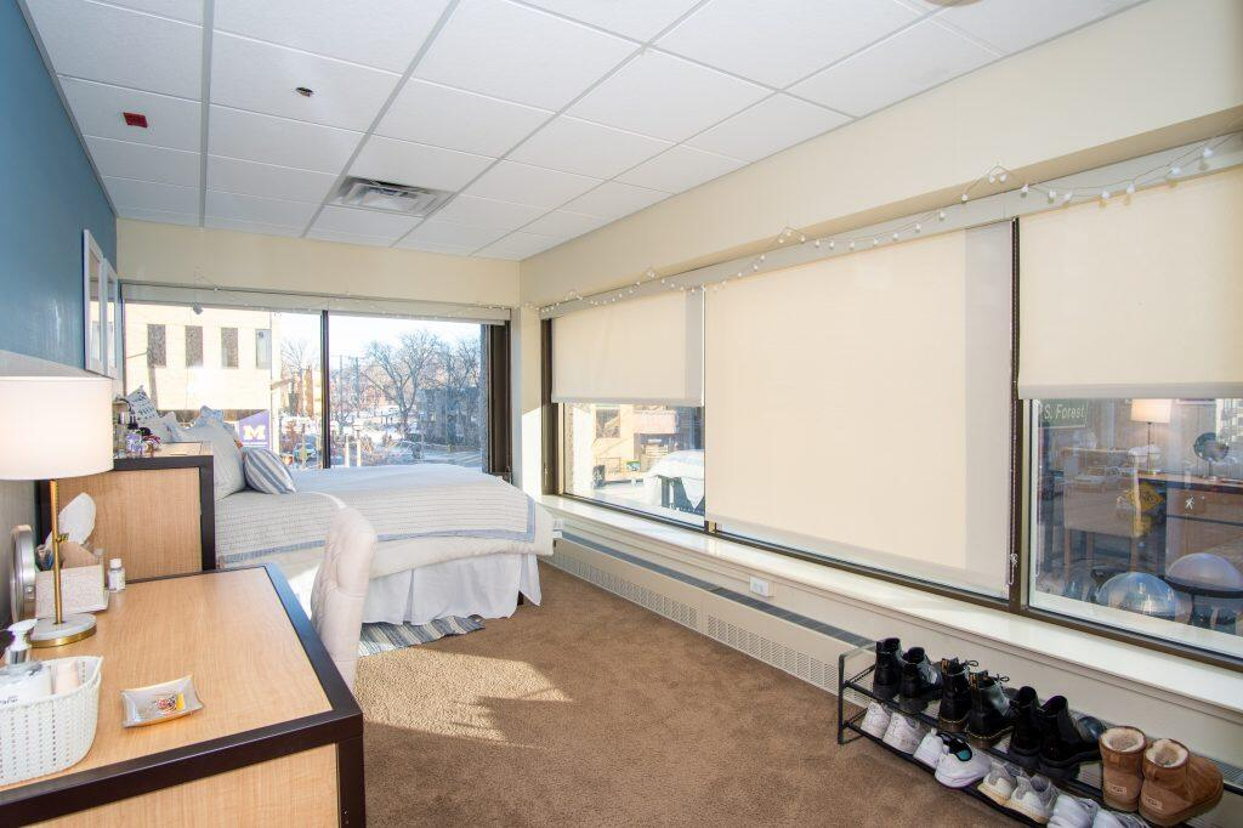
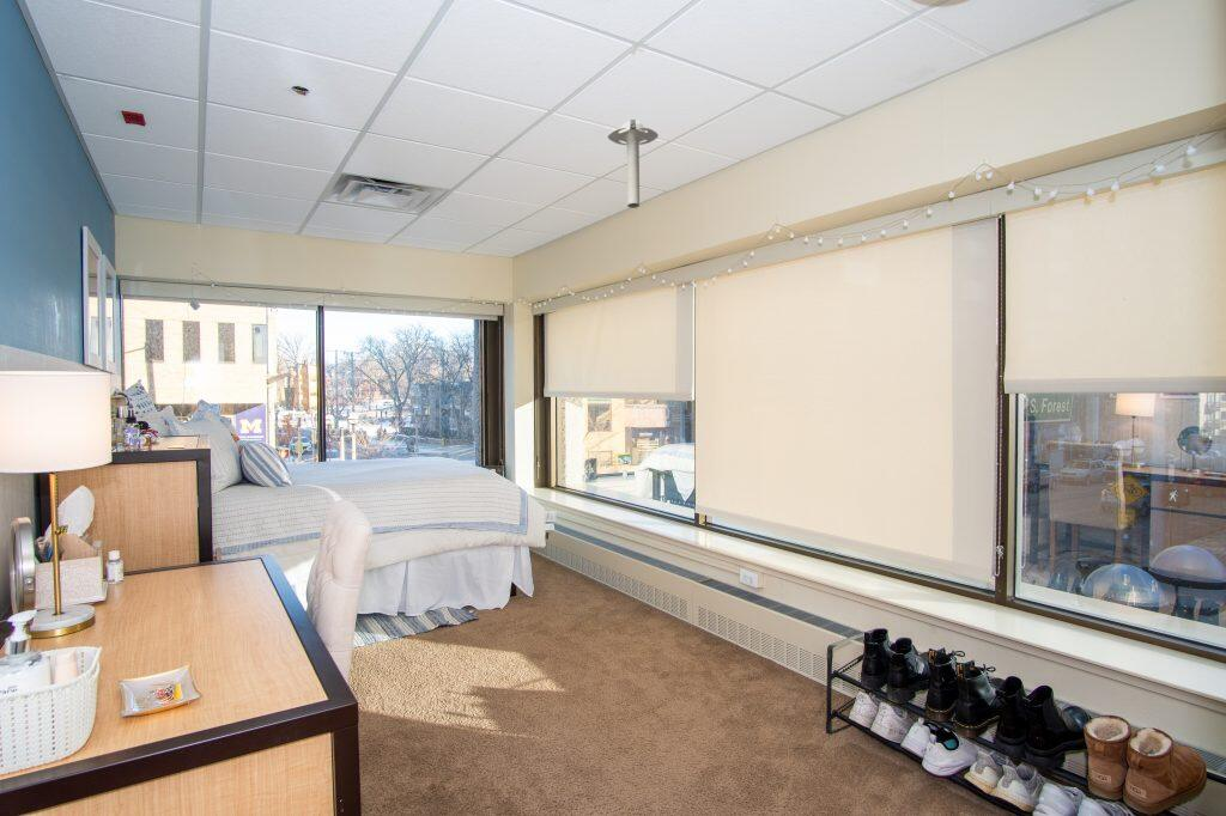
+ ceiling light (632, 164)
